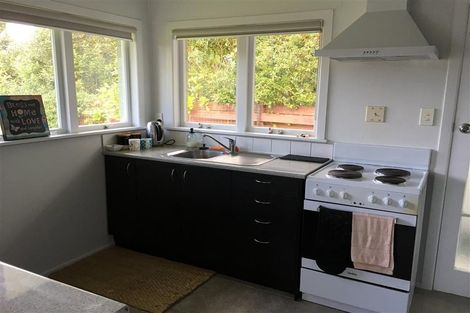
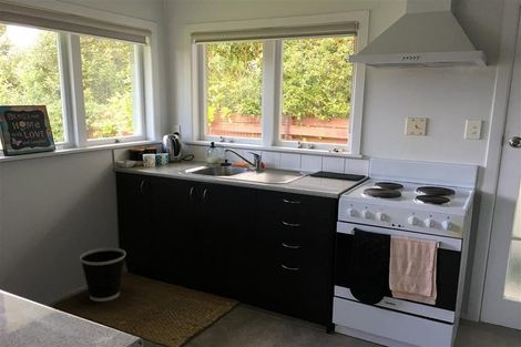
+ wastebasket (103, 275)
